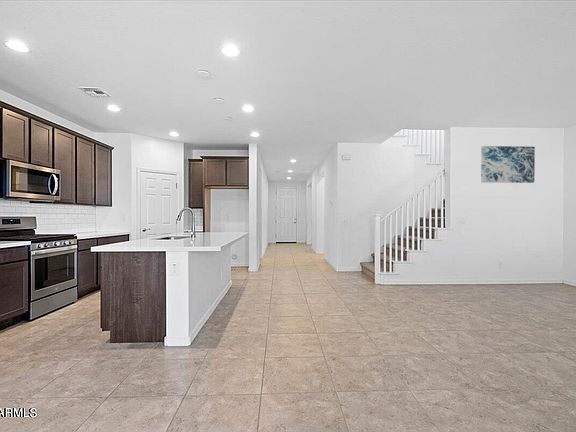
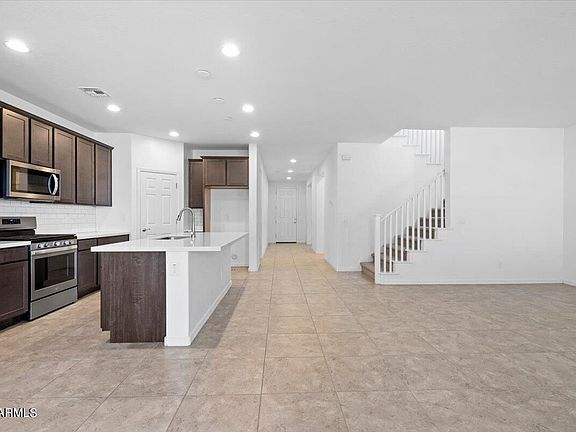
- wall art (507, 164)
